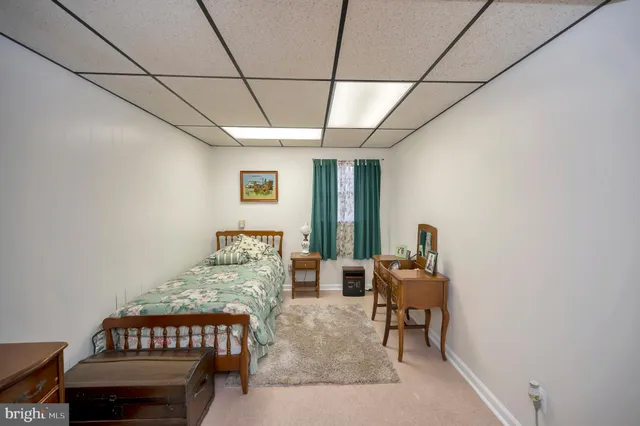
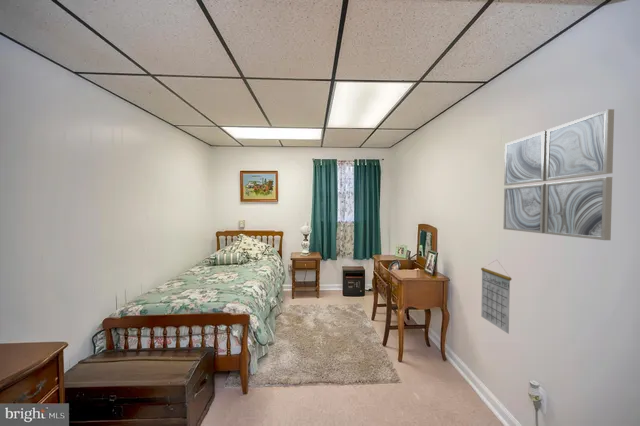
+ calendar (494, 292)
+ wall art (546, 183)
